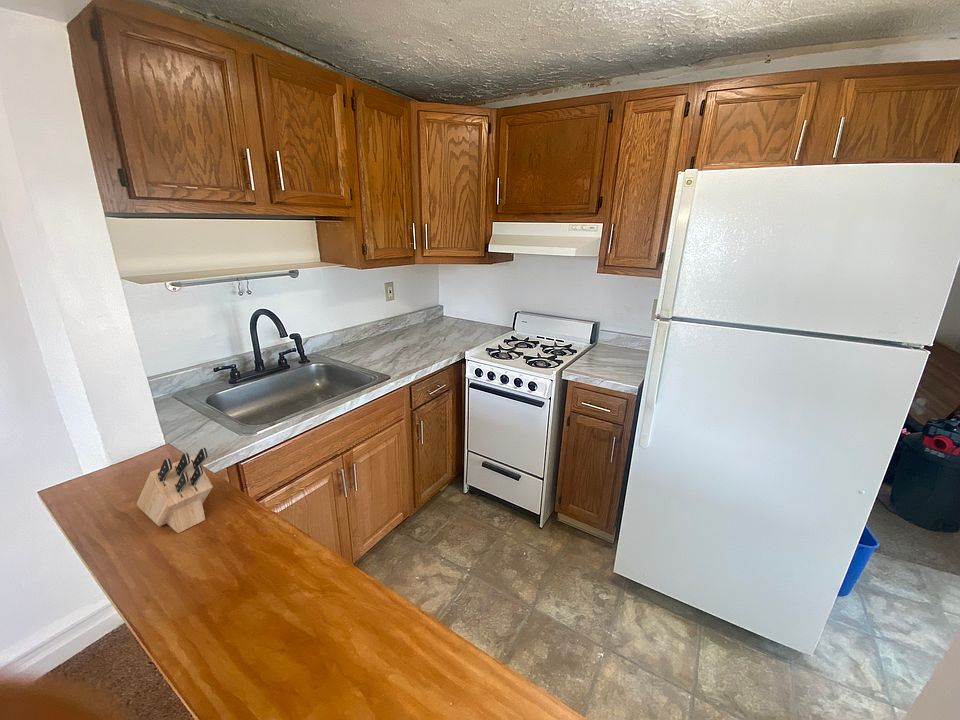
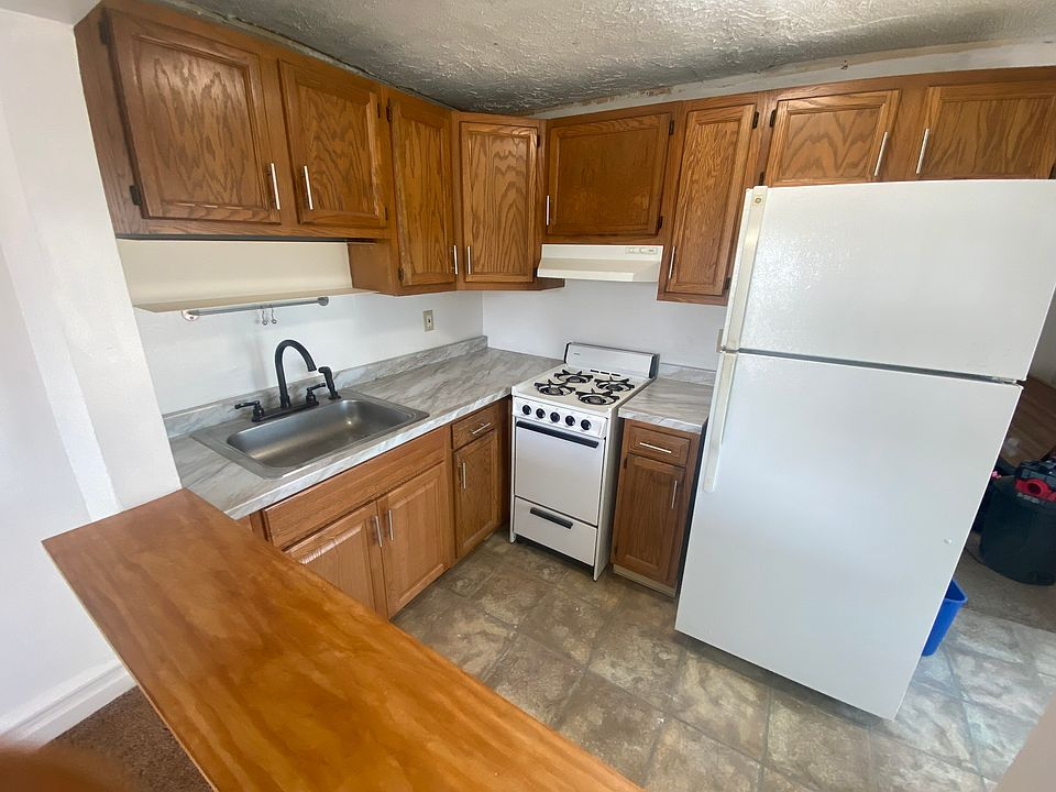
- knife block (172, 479)
